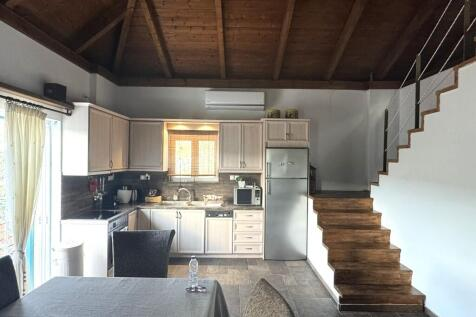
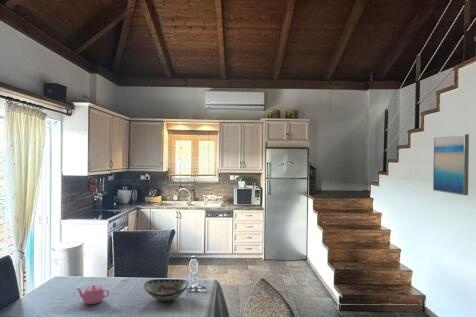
+ wall art (449, 164)
+ decorative bowl (166, 290)
+ teapot (92, 293)
